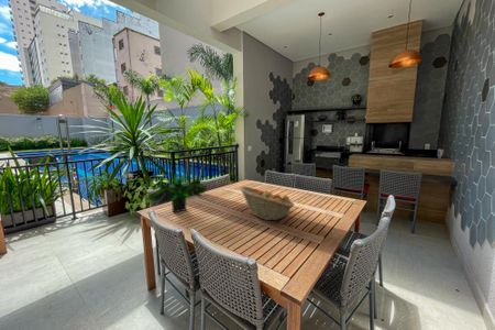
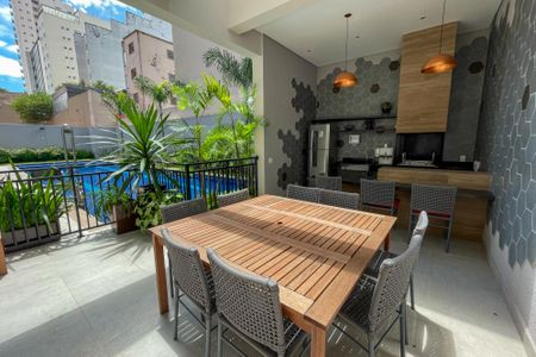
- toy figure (178, 191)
- fruit basket (265, 200)
